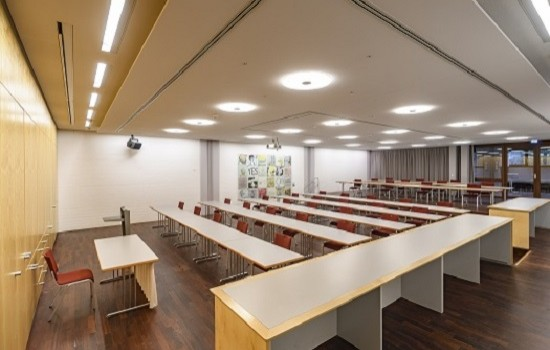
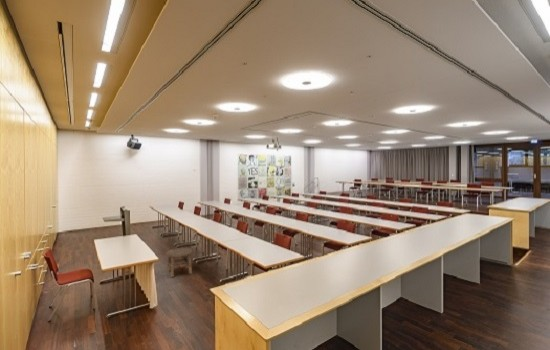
+ stool (179, 261)
